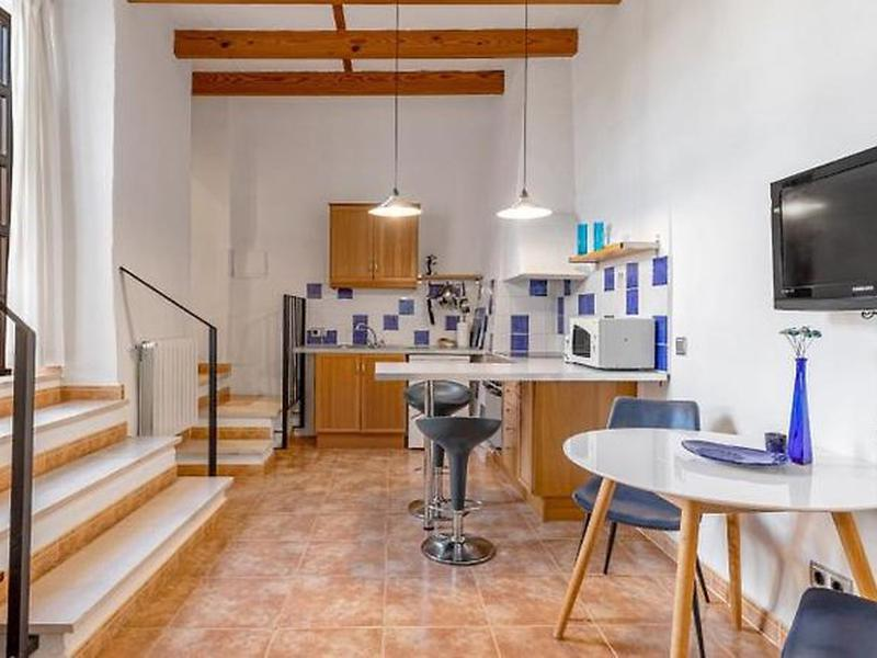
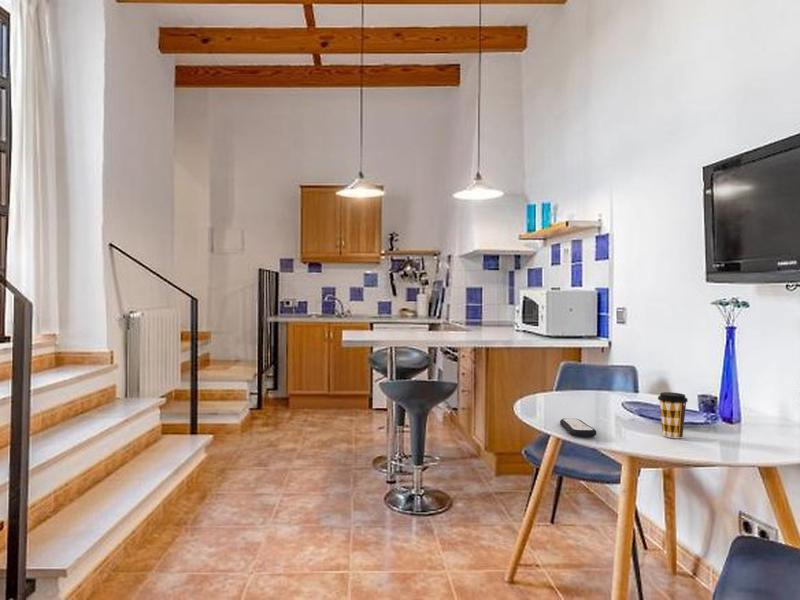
+ remote control (576, 426)
+ coffee cup (672, 415)
